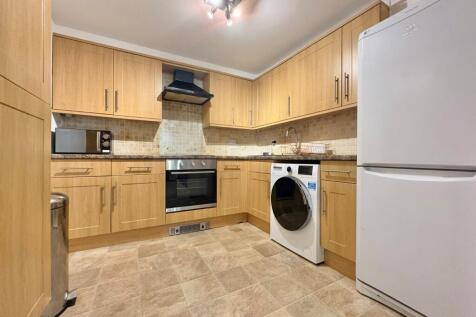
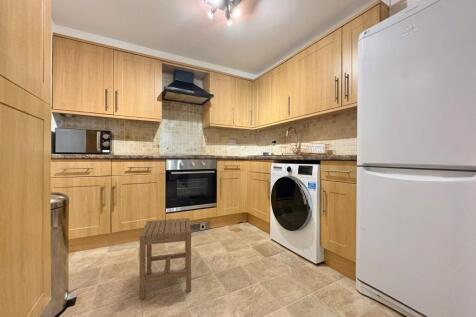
+ stool (168, 254)
